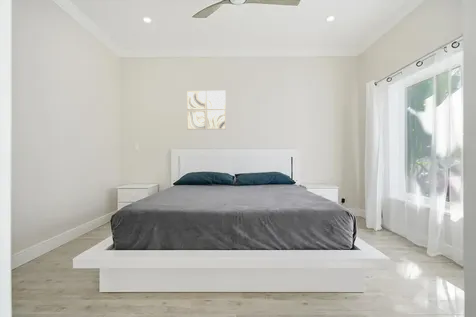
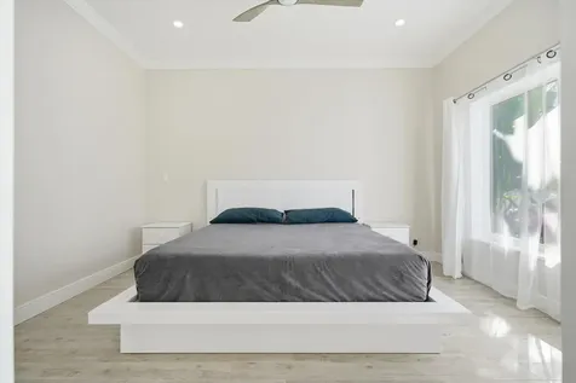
- wall art (205, 109)
